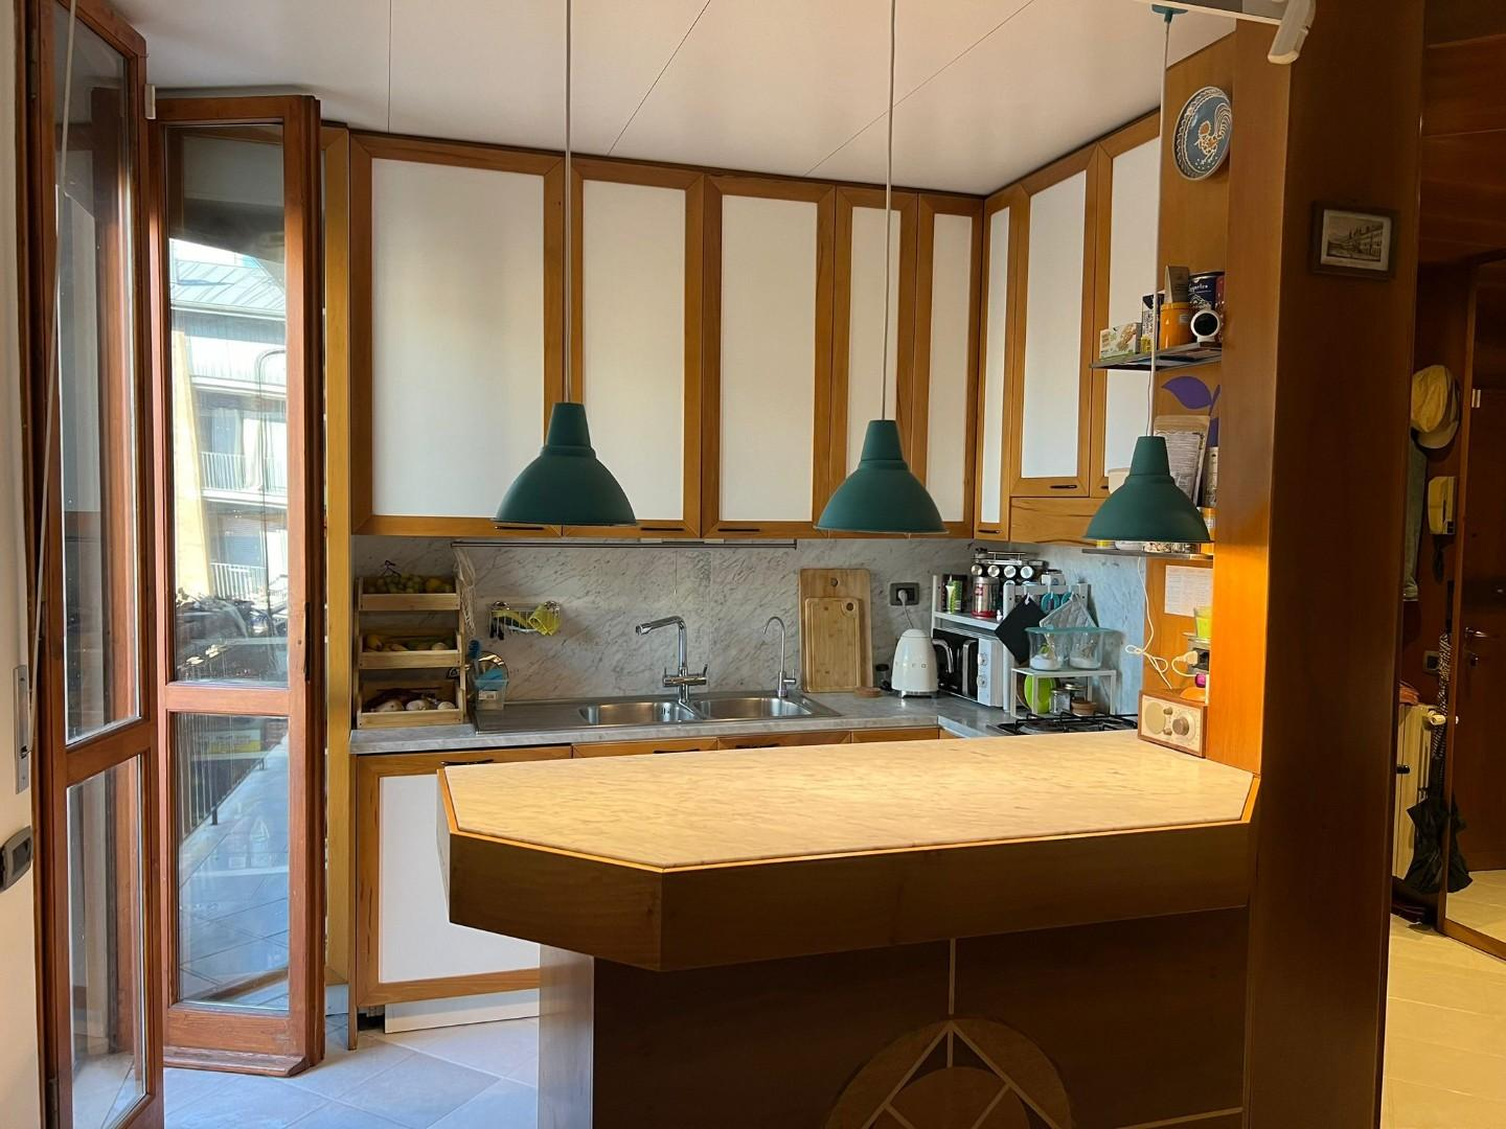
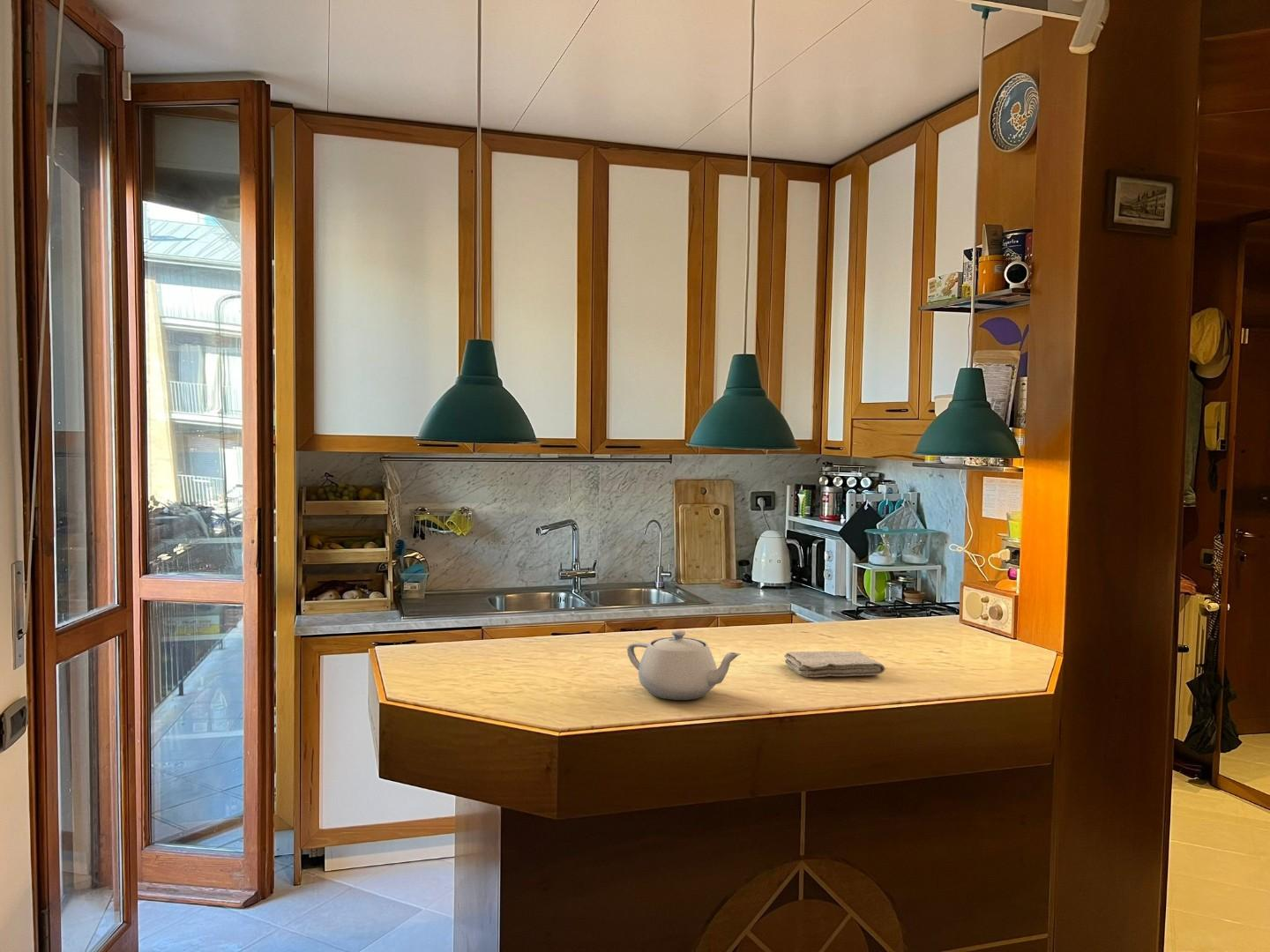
+ teapot (682, 662)
+ washcloth (832, 662)
